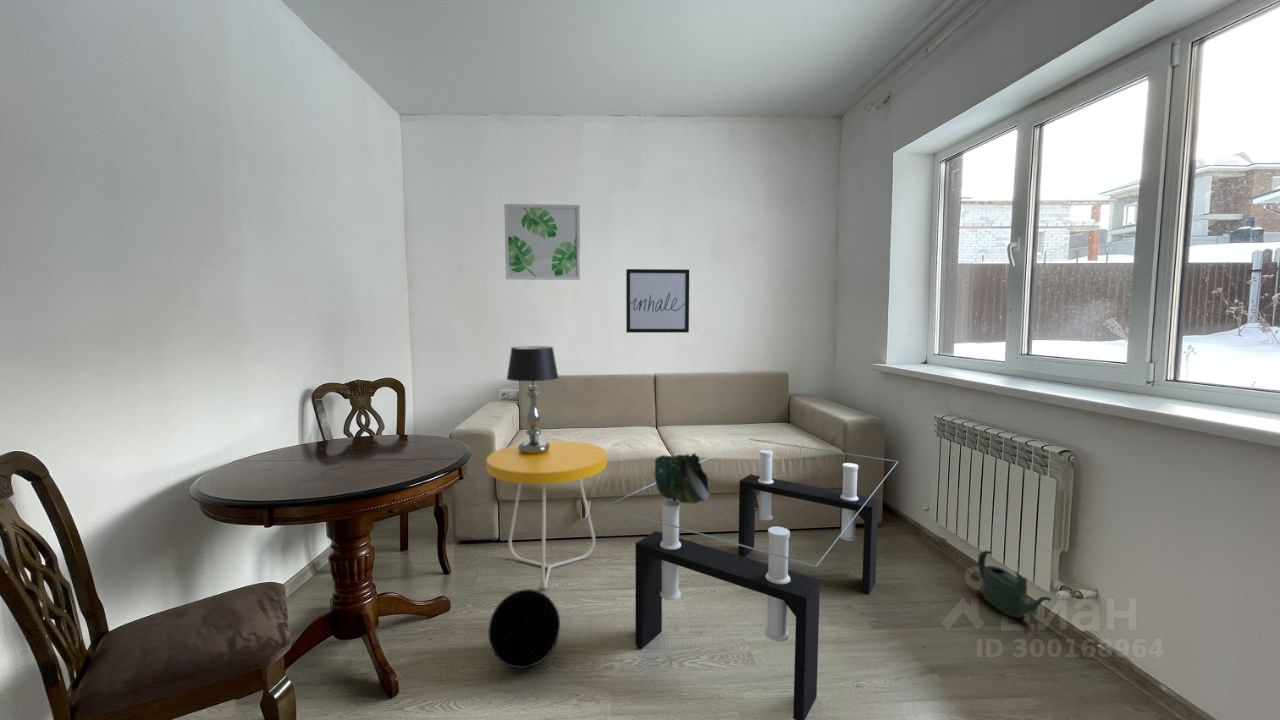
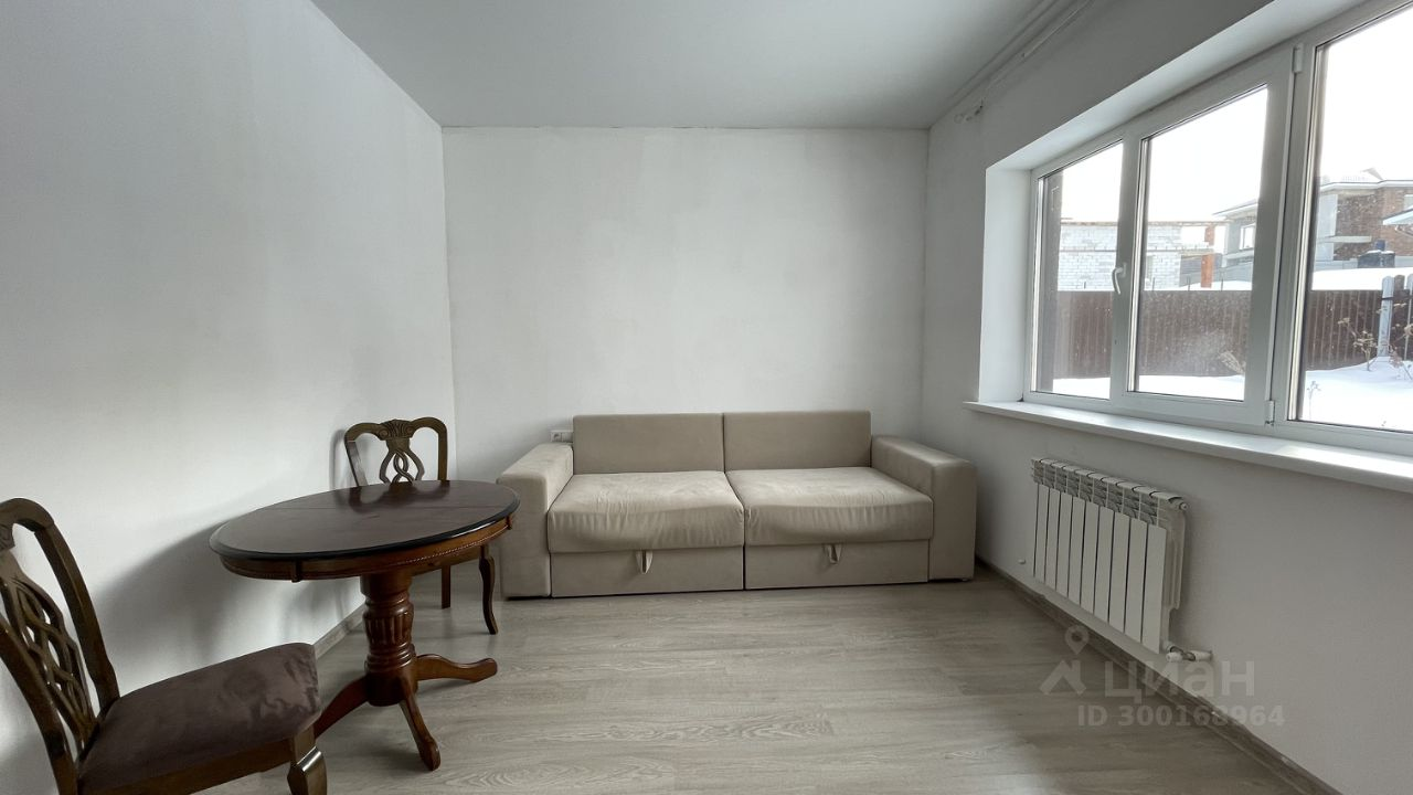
- coffee table (769, 546)
- wall art (542, 242)
- side table (545, 512)
- decorative bowl (682, 476)
- ball (524, 627)
- table lamp (533, 399)
- wall art (657, 301)
- watering can (1011, 586)
